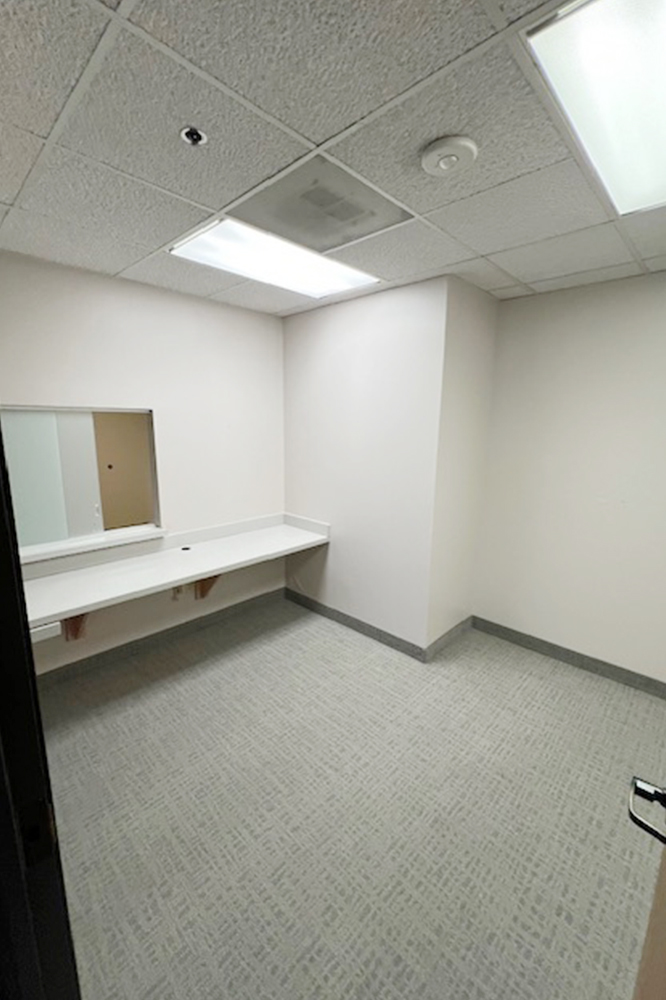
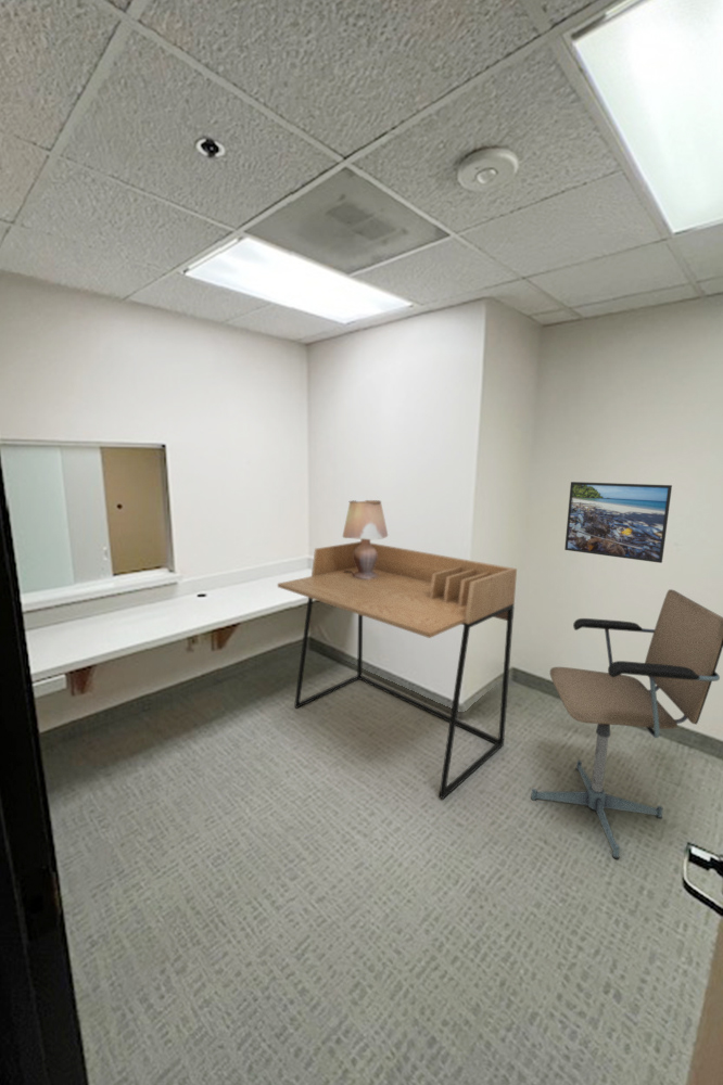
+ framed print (613, 520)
+ desk (395, 626)
+ office chair (619, 709)
+ lamp (365, 538)
